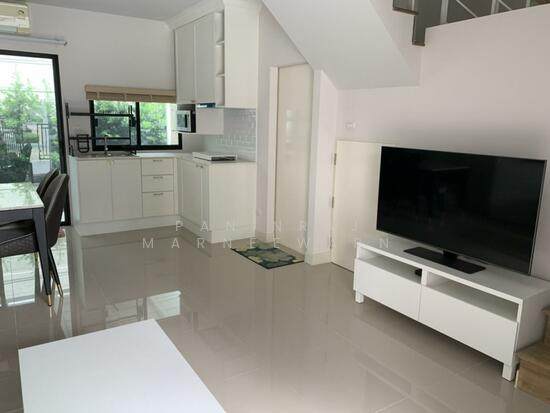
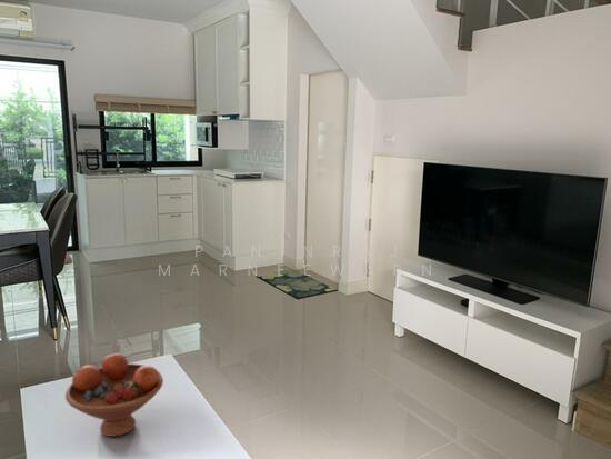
+ fruit bowl (116, 397)
